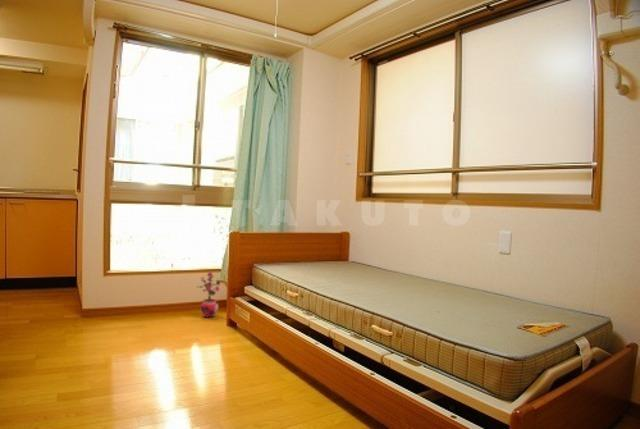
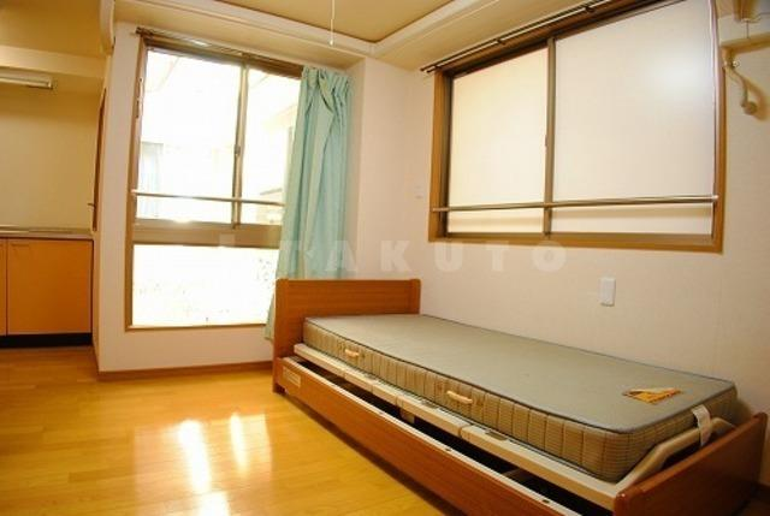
- potted plant (208, 293)
